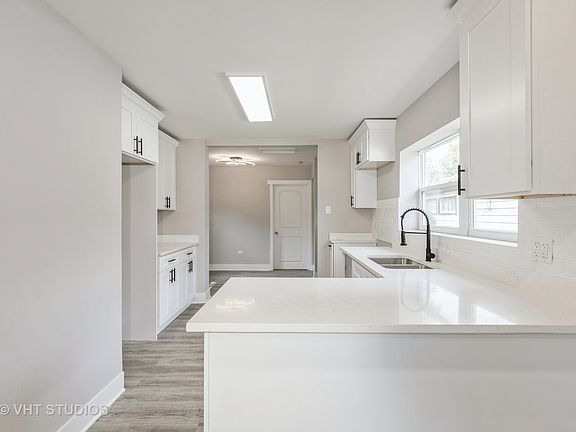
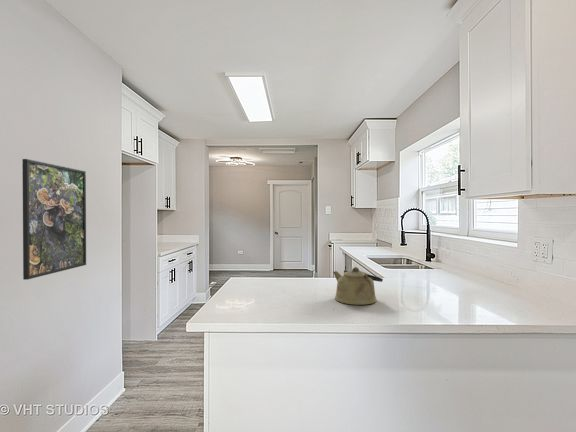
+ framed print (58, 218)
+ kettle (352, 282)
